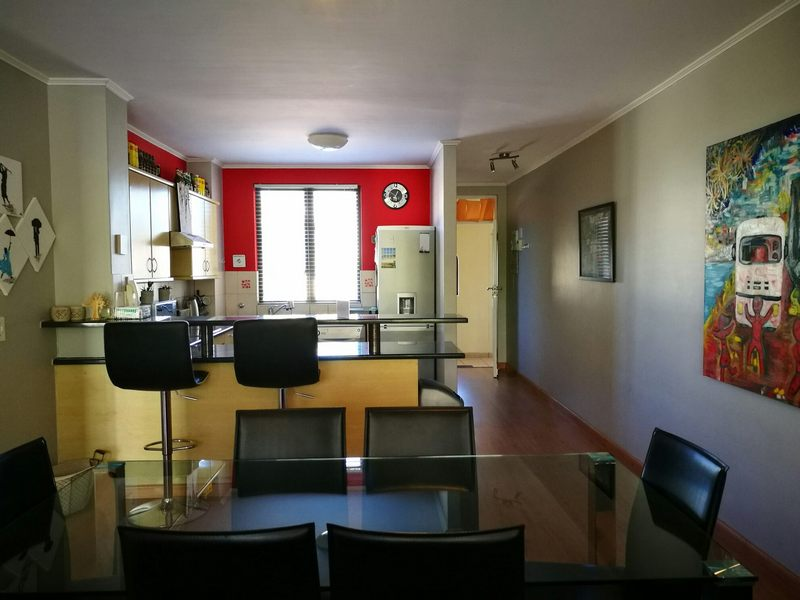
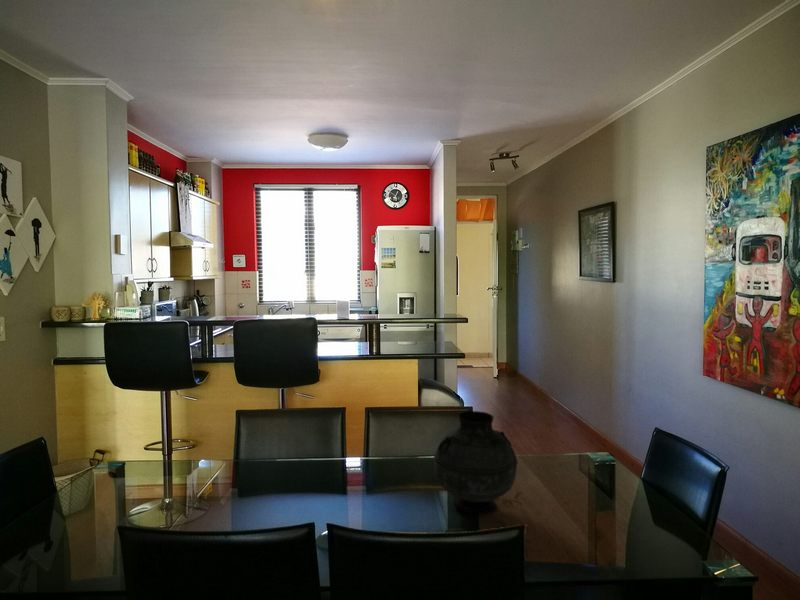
+ vase (475, 460)
